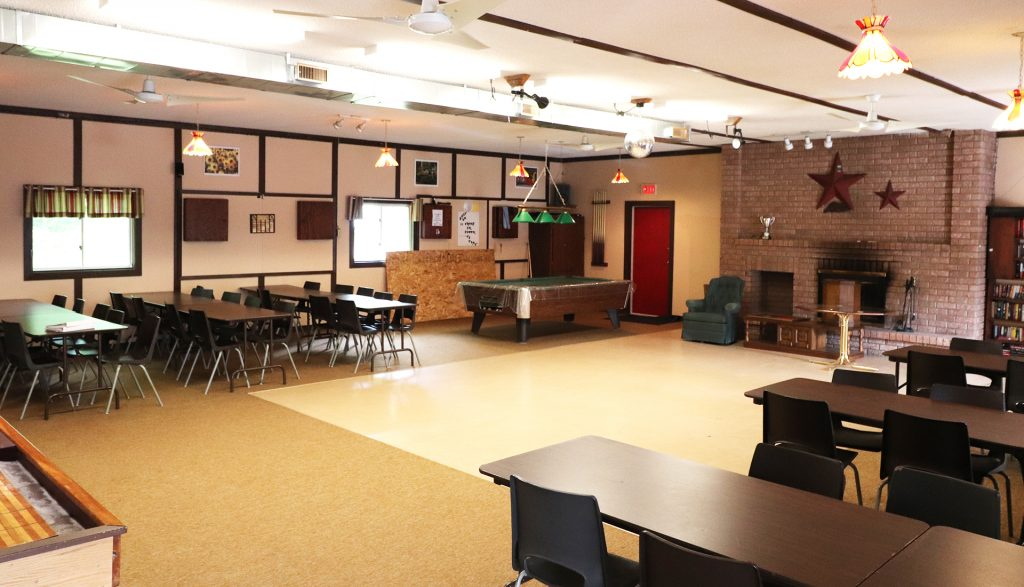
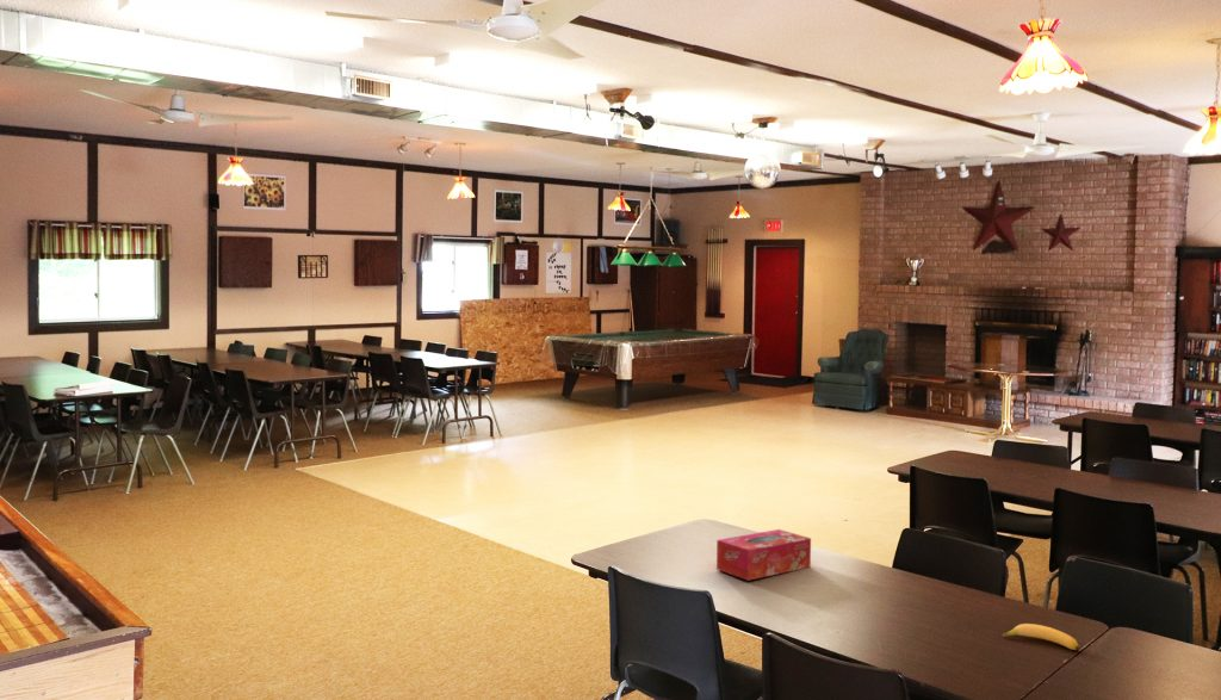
+ tissue box (763, 553)
+ banana (1042, 636)
